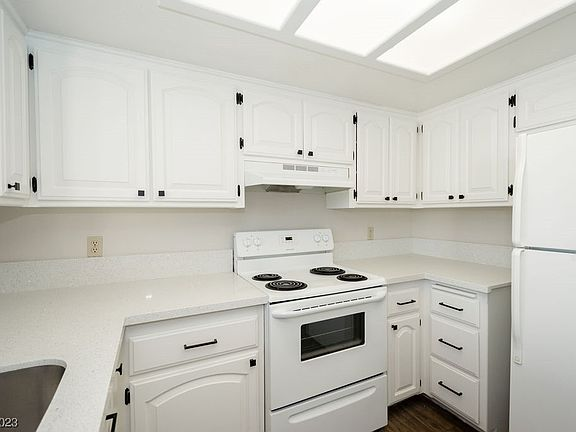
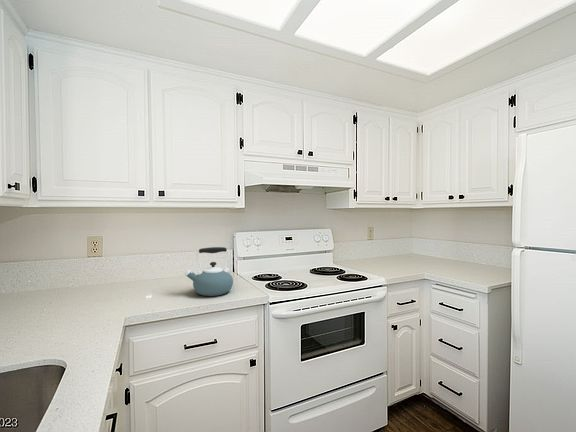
+ kettle (209, 270)
